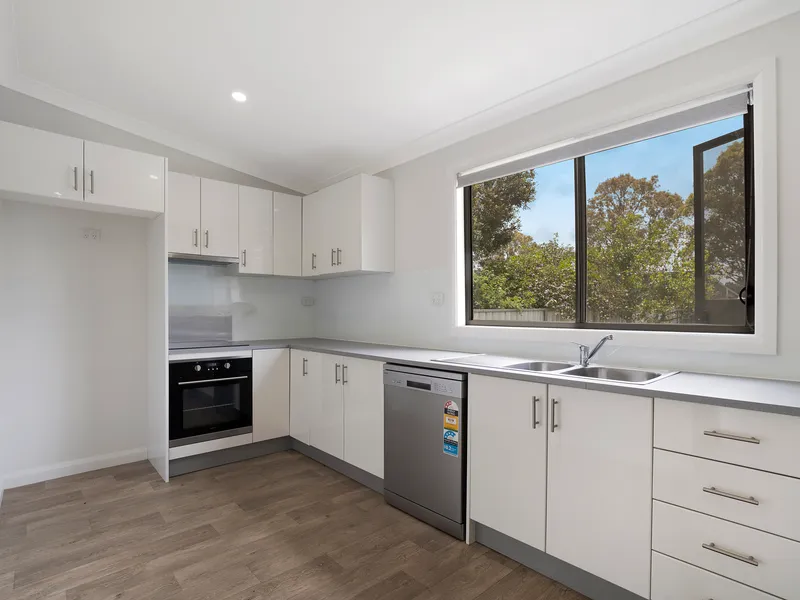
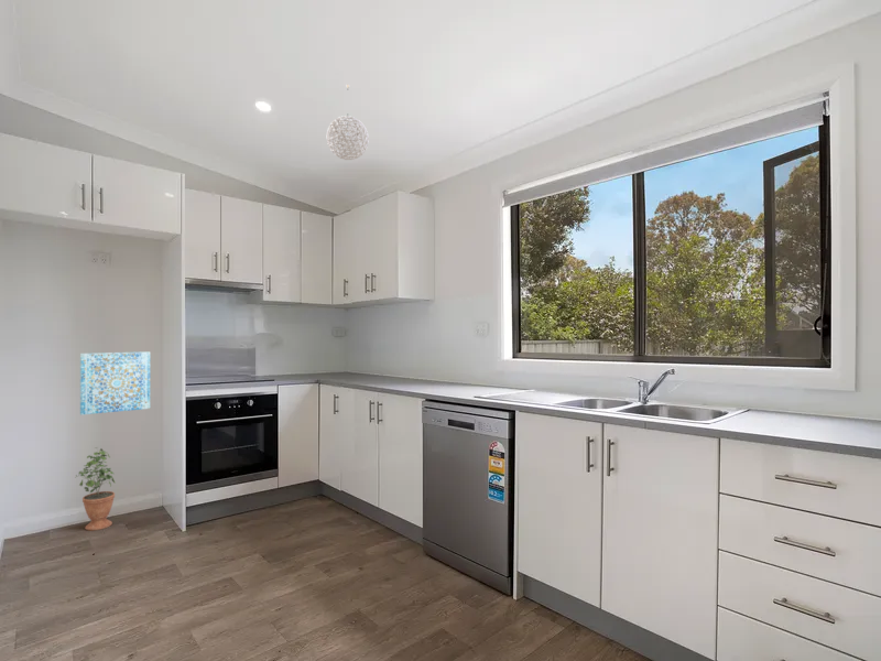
+ pendant light (347, 121)
+ wall art (116, 381)
+ potted plant (95, 487)
